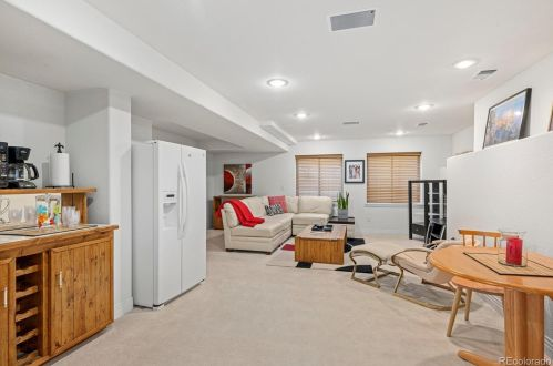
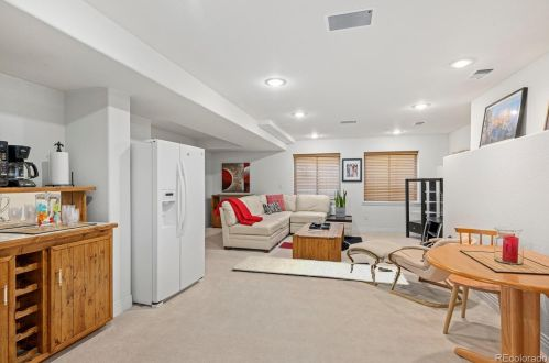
+ rug (317, 267)
